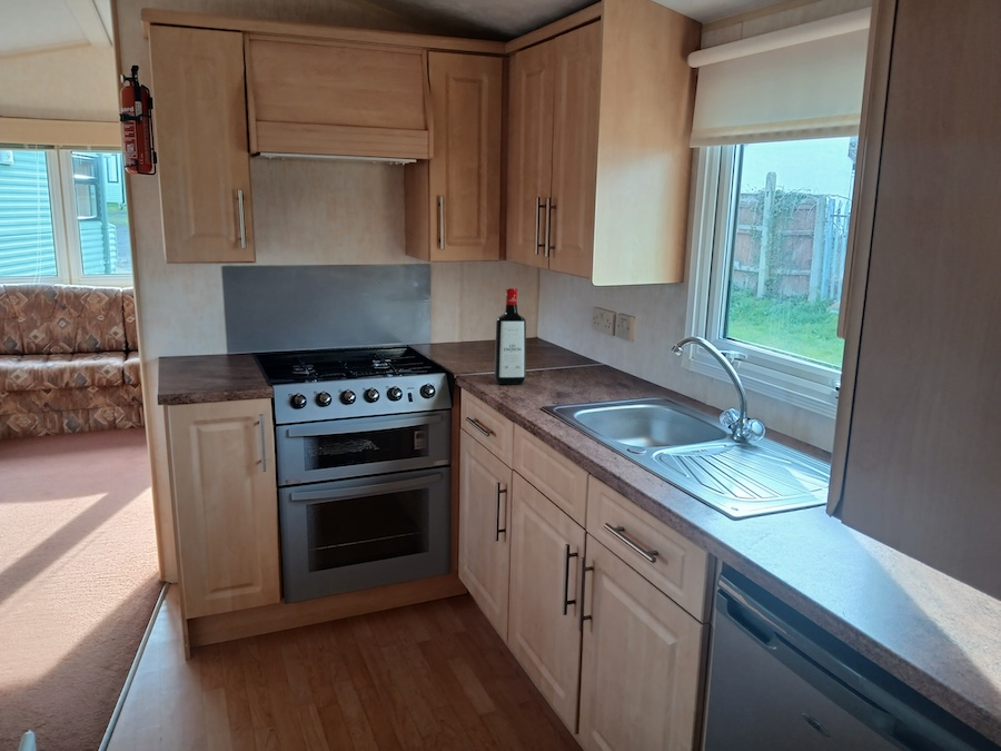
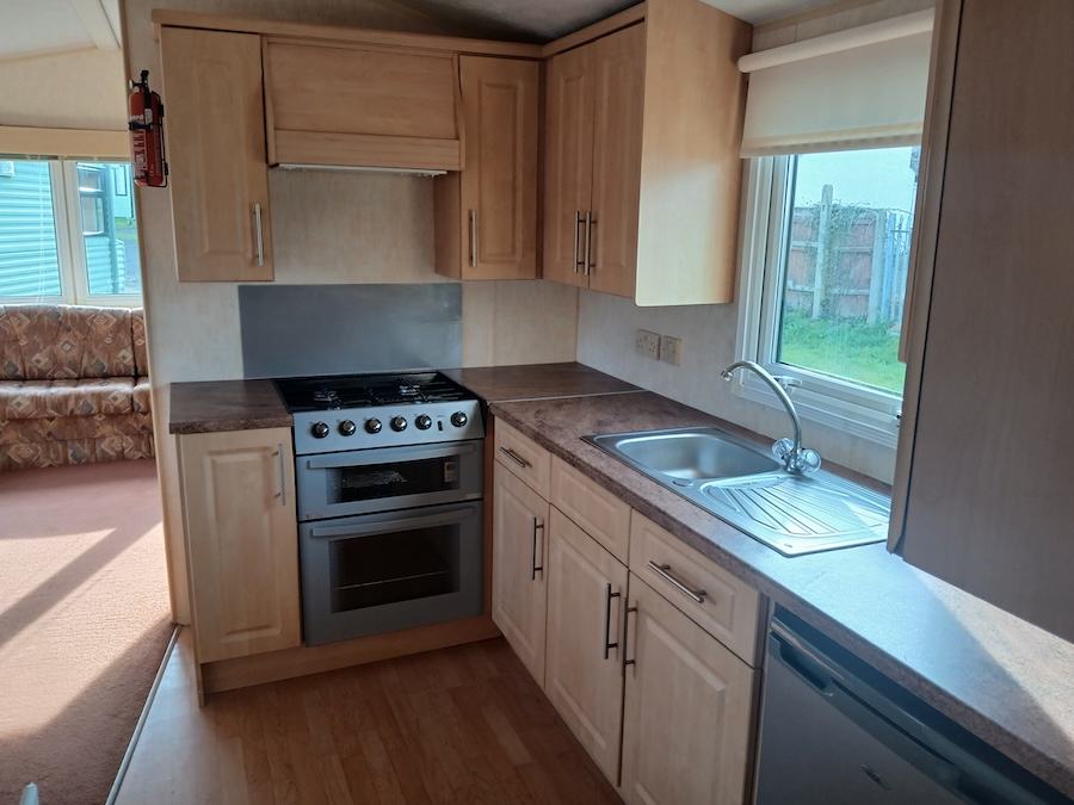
- liquor bottle (511, 335)
